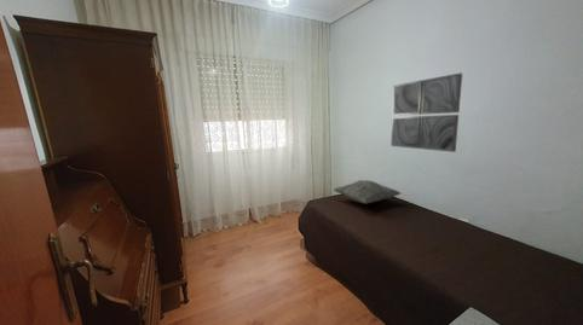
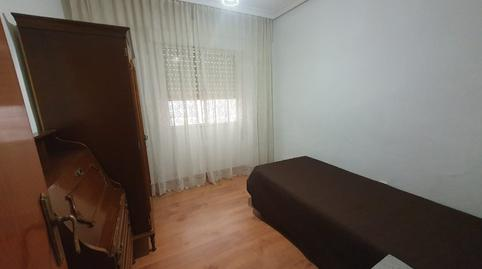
- decorative pillow (365, 191)
- wall art (421, 114)
